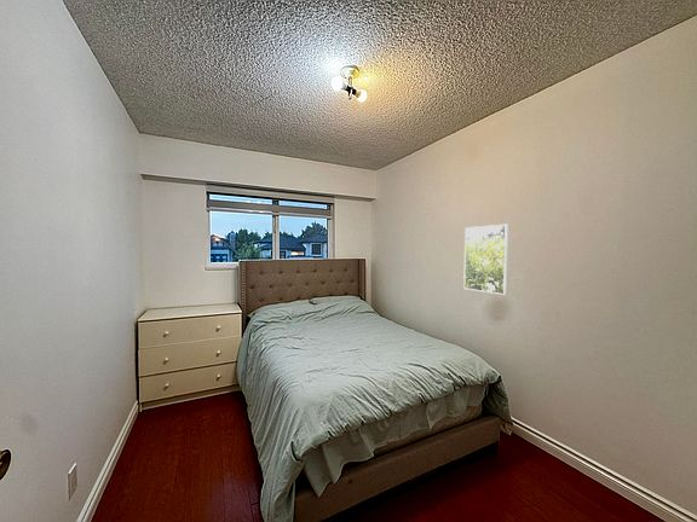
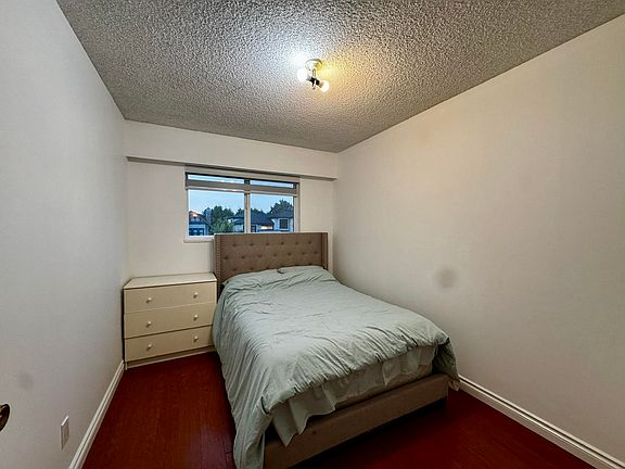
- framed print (484, 259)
